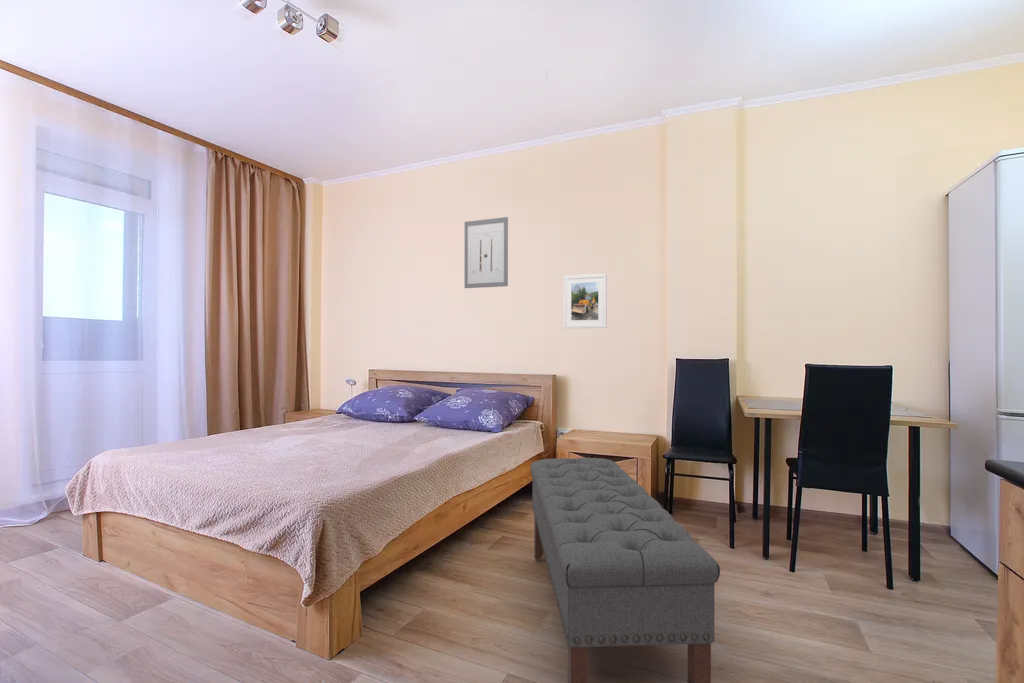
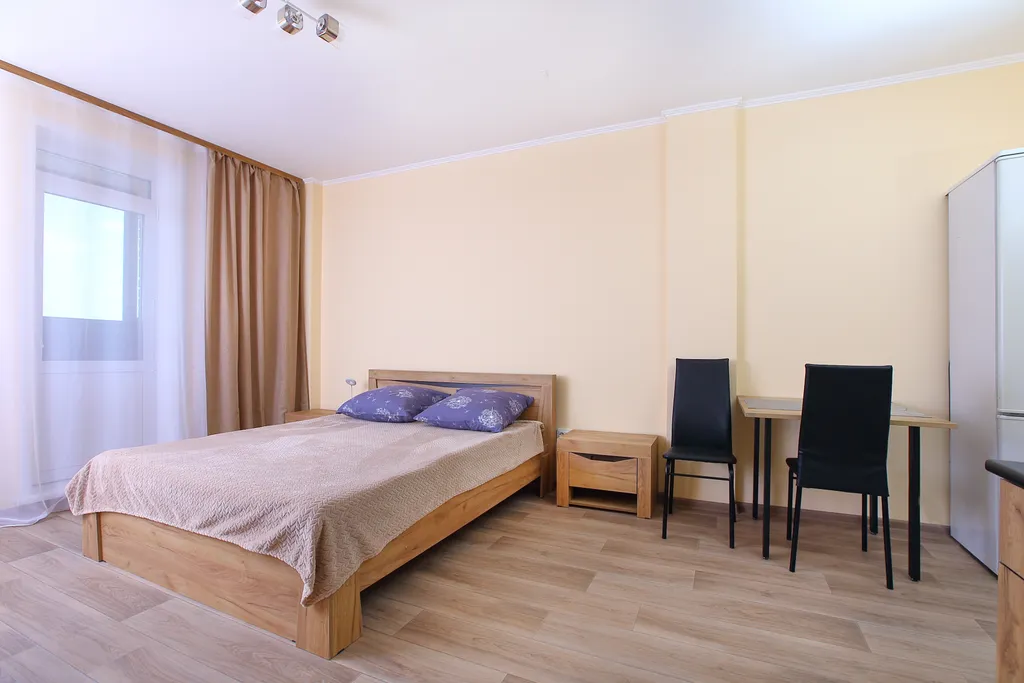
- bench (597, 554)
- wall art (485, 253)
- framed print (584, 301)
